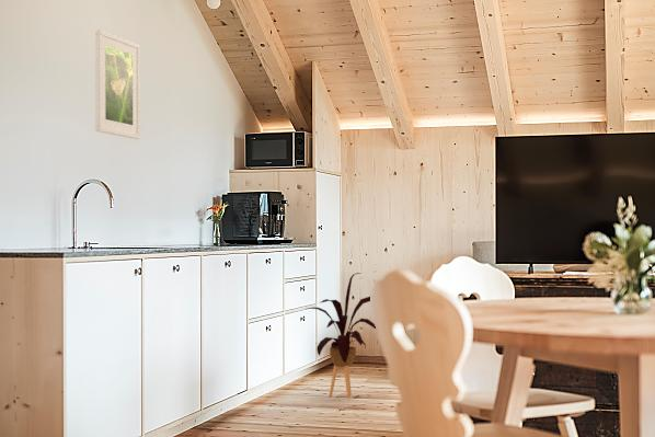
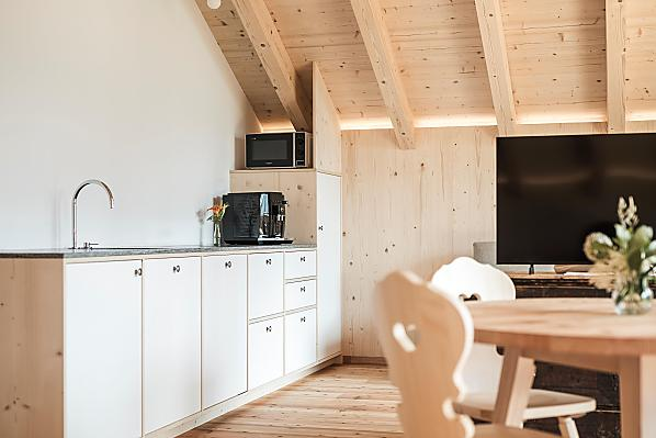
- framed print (118, 85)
- house plant (346, 335)
